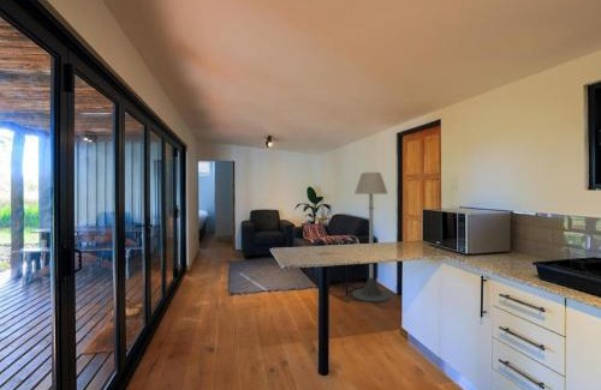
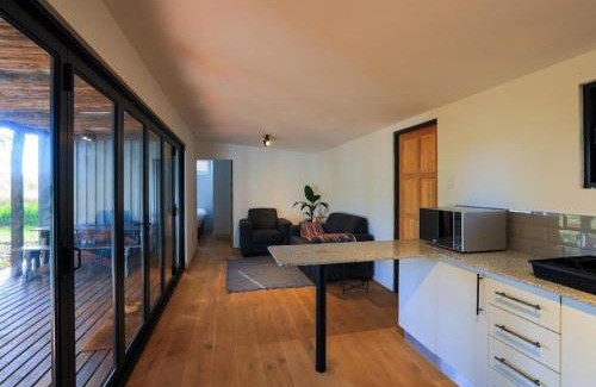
- floor lamp (370, 234)
